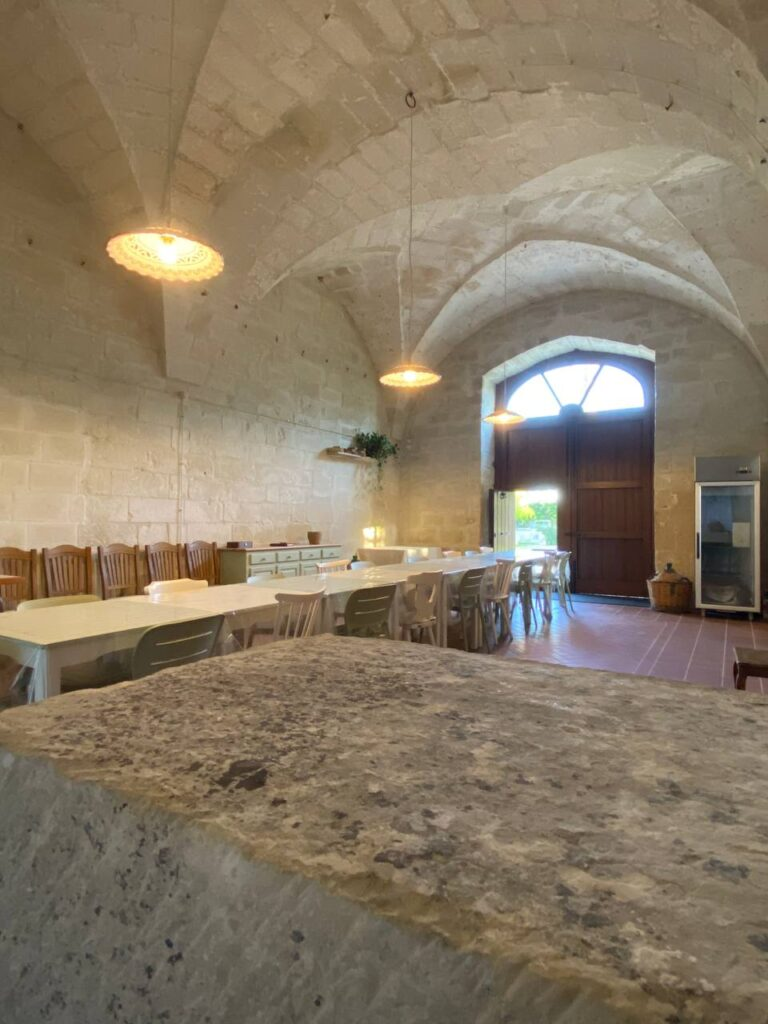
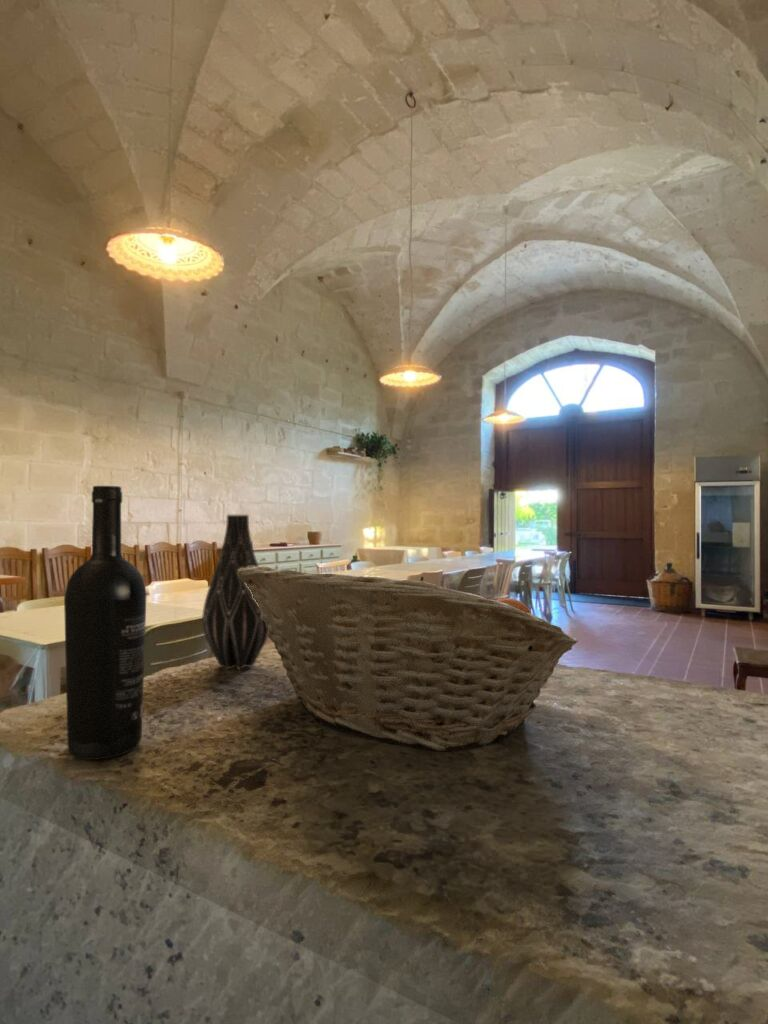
+ fruit basket (396, 635)
+ vase (237, 589)
+ wine bottle (106, 616)
